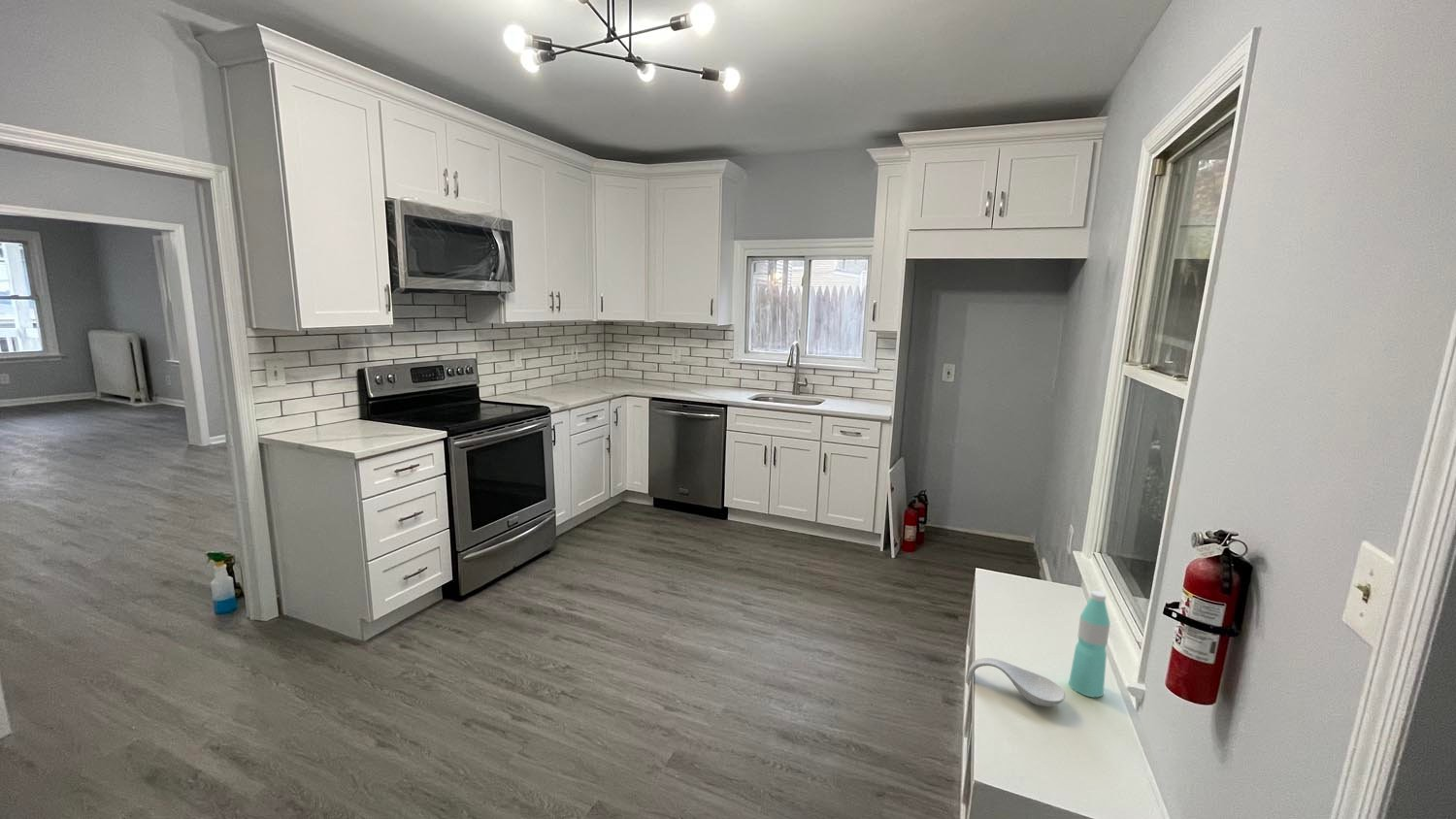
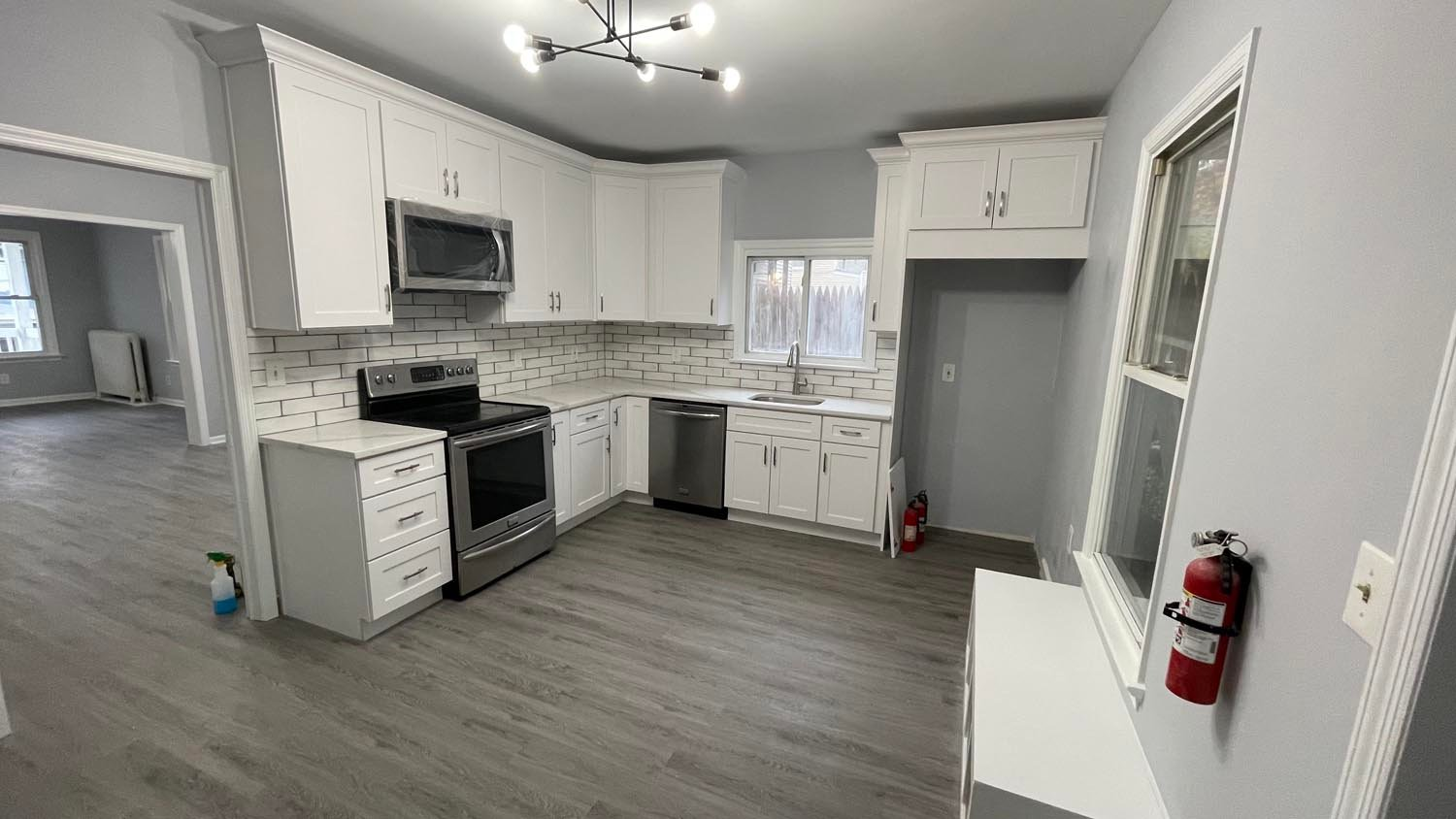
- spoon rest (1014, 679)
- water bottle (1092, 640)
